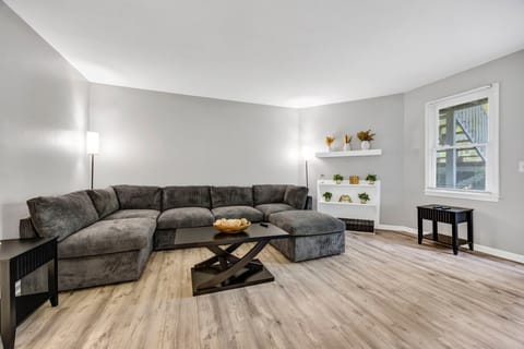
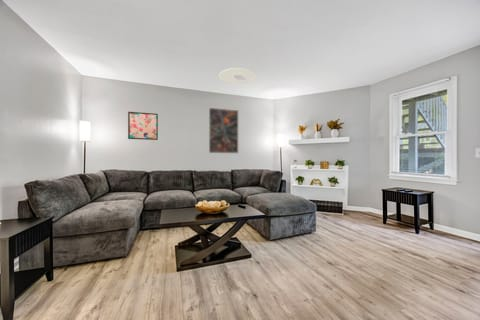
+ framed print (223, 131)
+ wall art (143, 126)
+ ceiling light (237, 74)
